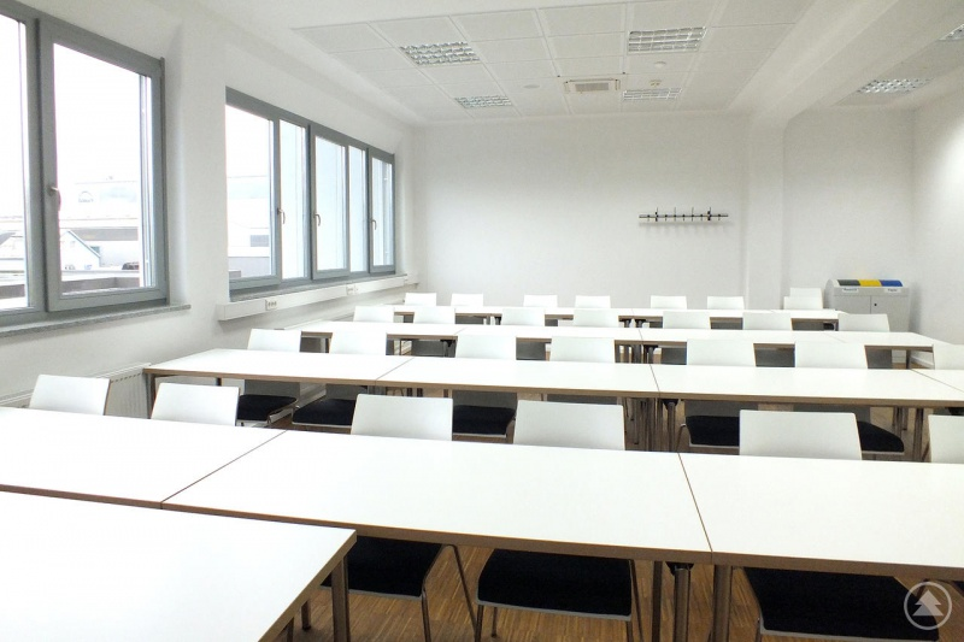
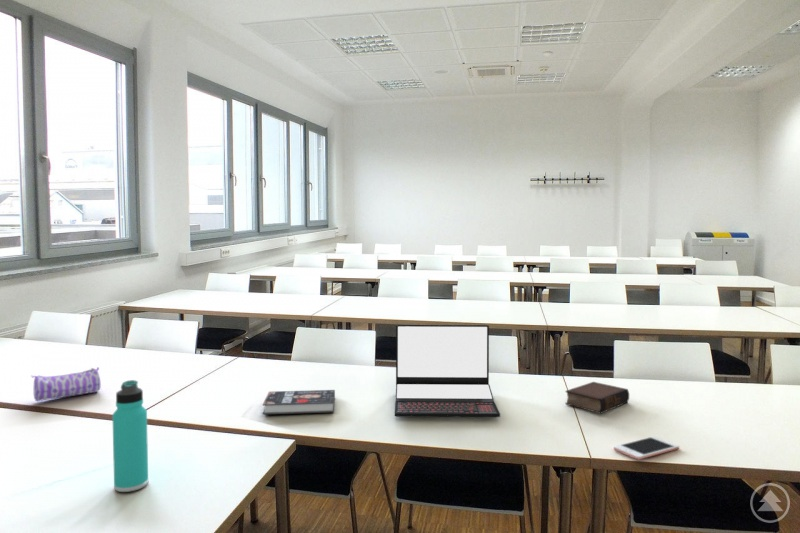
+ cell phone (646, 447)
+ laptop (444, 368)
+ book (300, 401)
+ book (597, 396)
+ thermos bottle (130, 434)
+ pencil case (68, 383)
